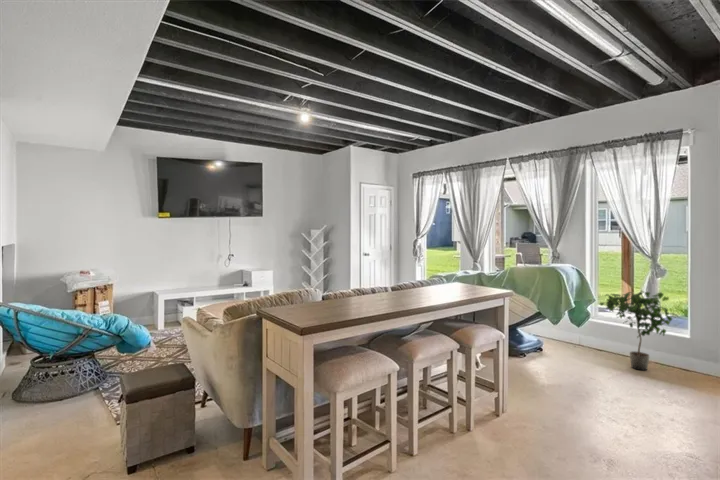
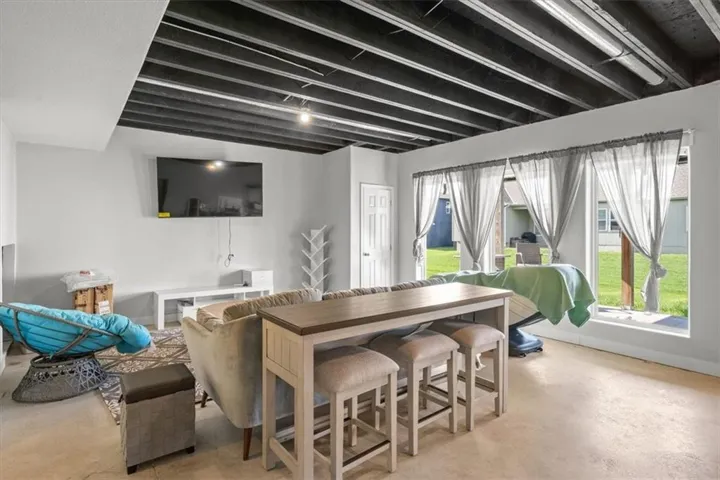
- potted plant (637, 328)
